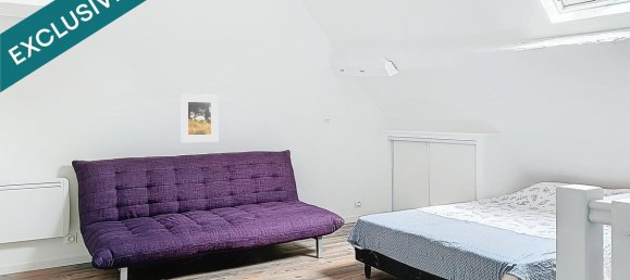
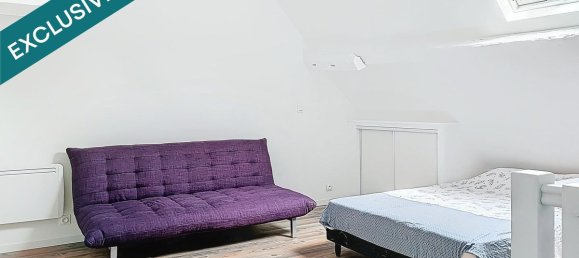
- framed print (199, 118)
